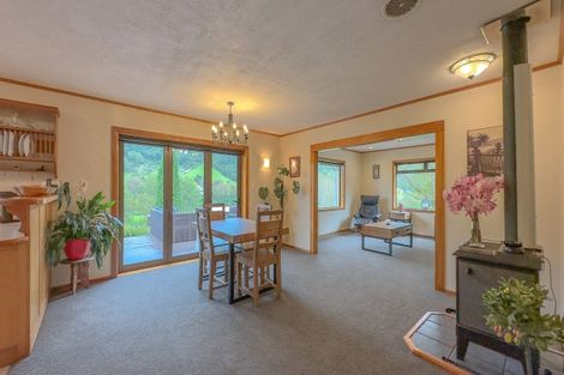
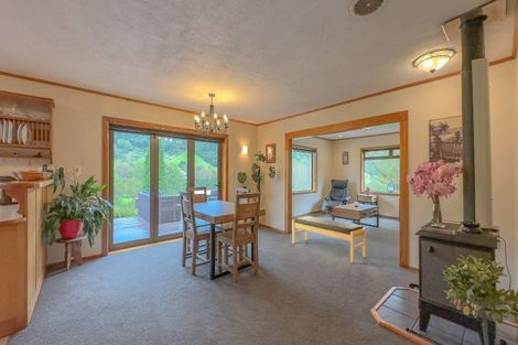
+ bench (325, 234)
